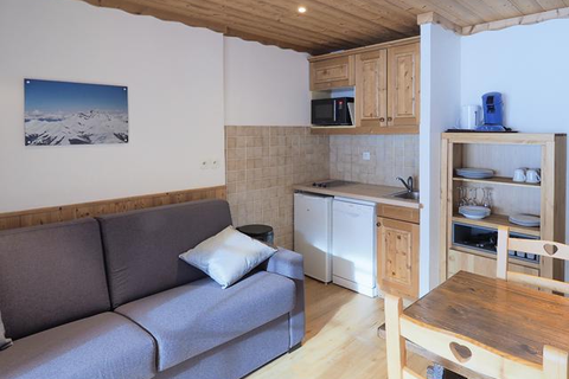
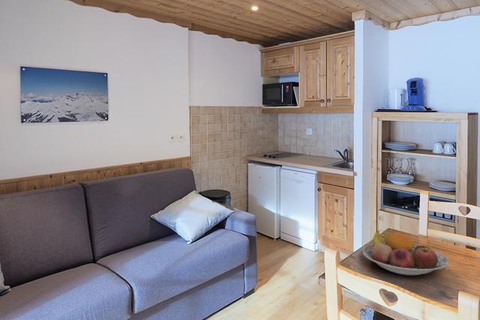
+ fruit bowl (403, 252)
